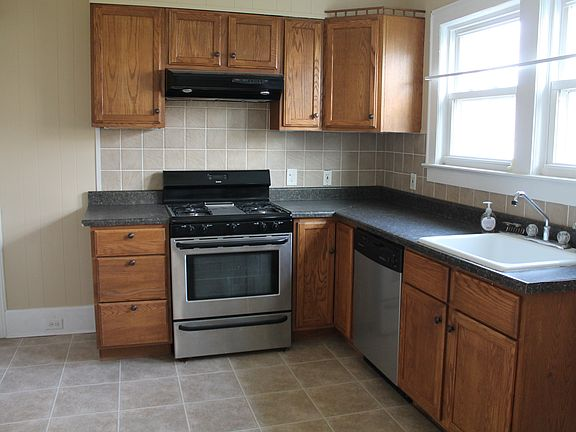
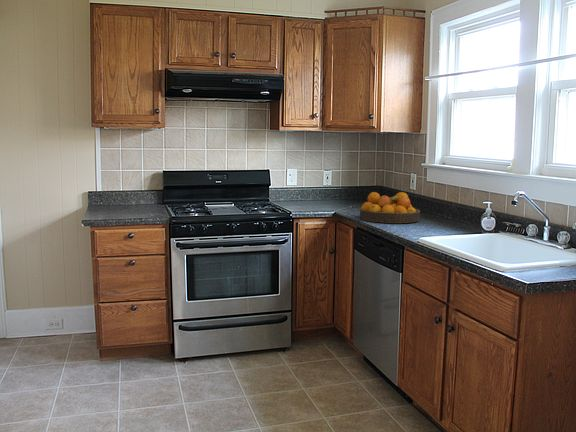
+ fruit bowl (389, 205)
